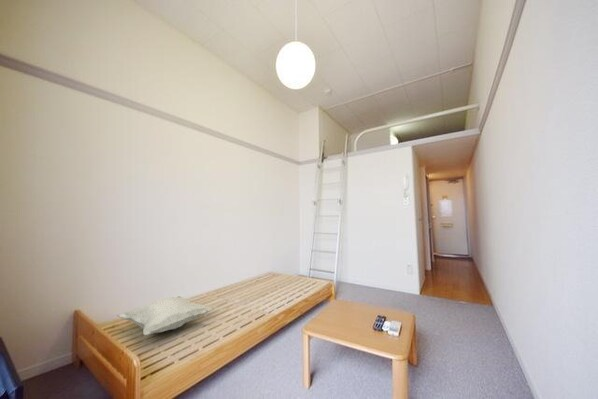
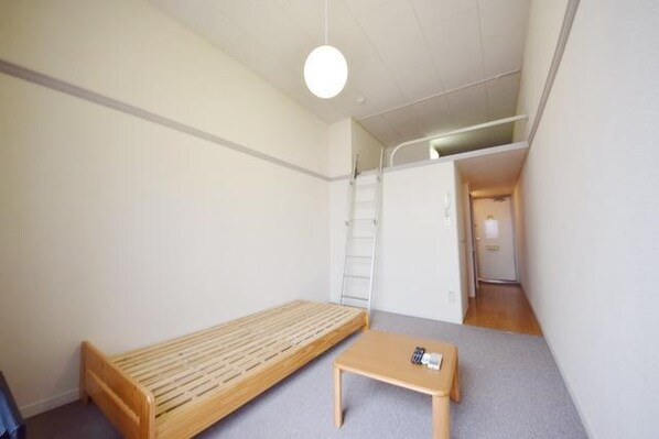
- cushion (166, 312)
